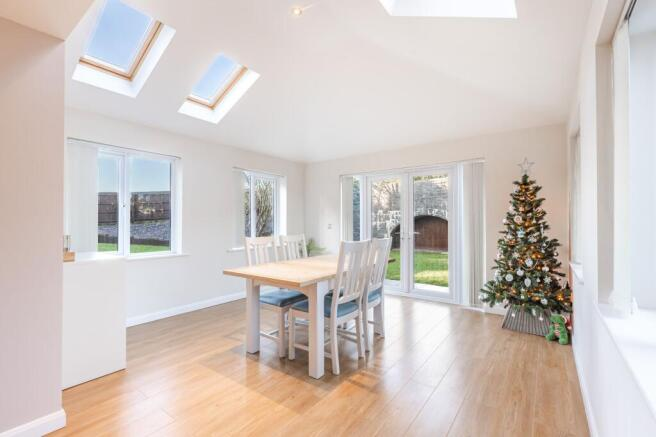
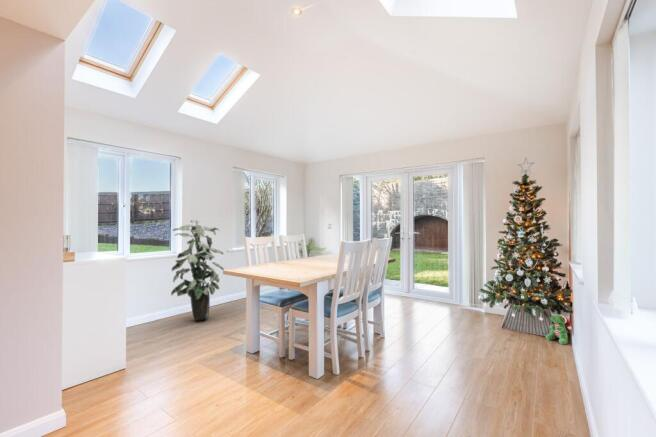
+ indoor plant (196, 269)
